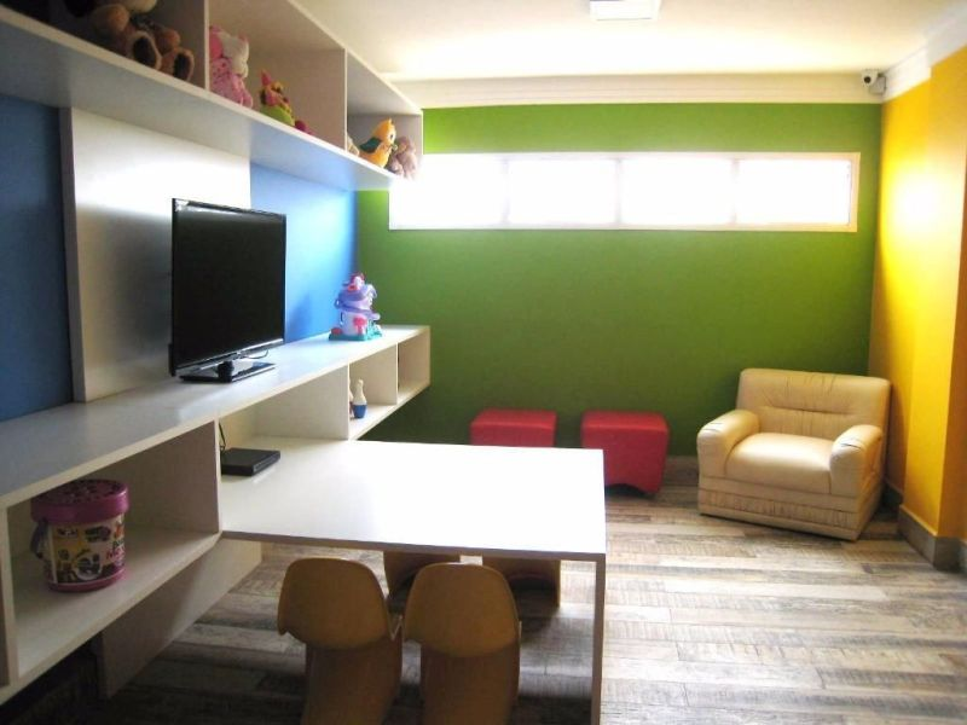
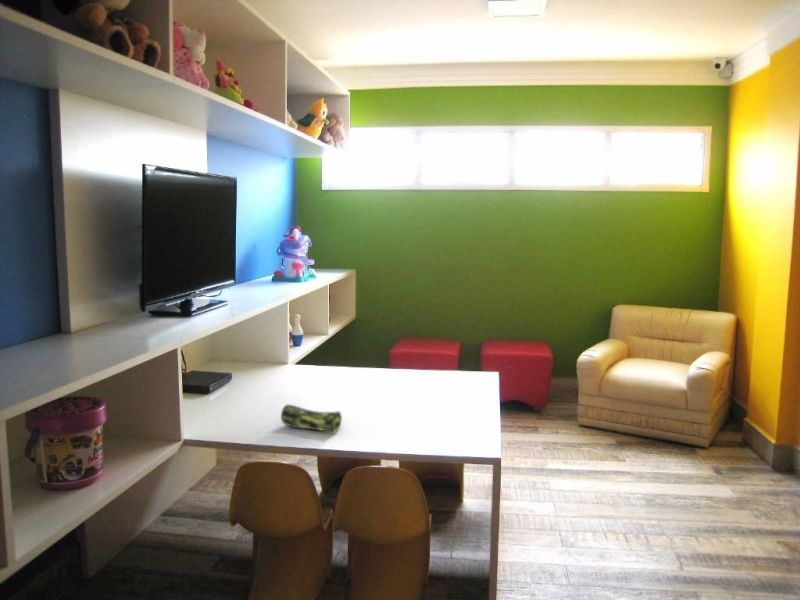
+ pencil case (312, 418)
